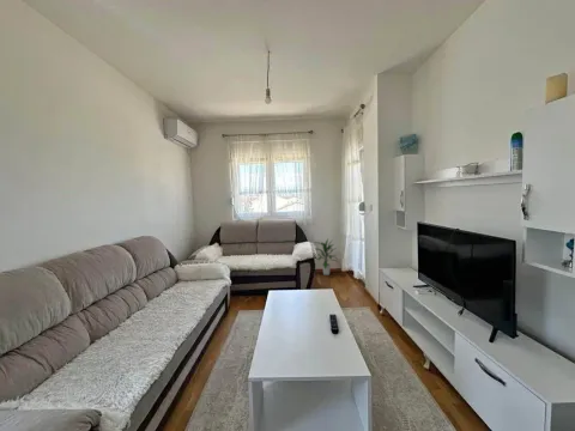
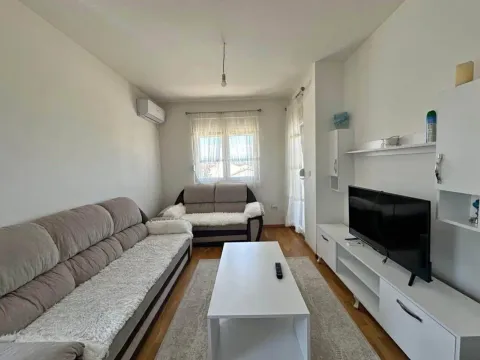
- indoor plant (326, 256)
